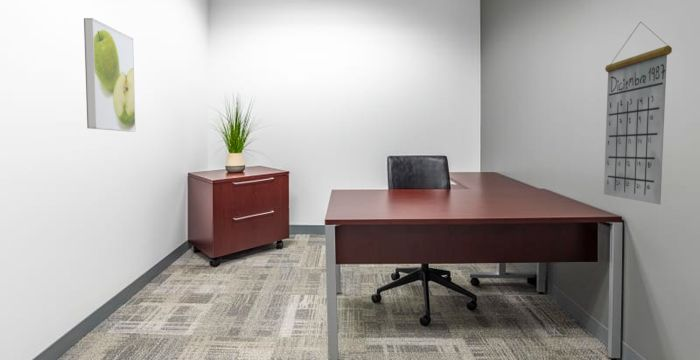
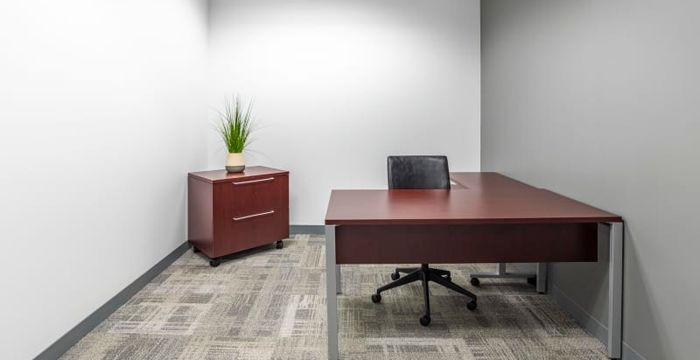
- calendar (633, 111)
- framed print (112, 79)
